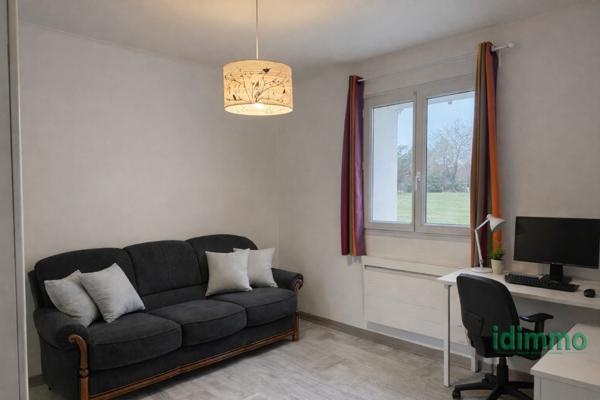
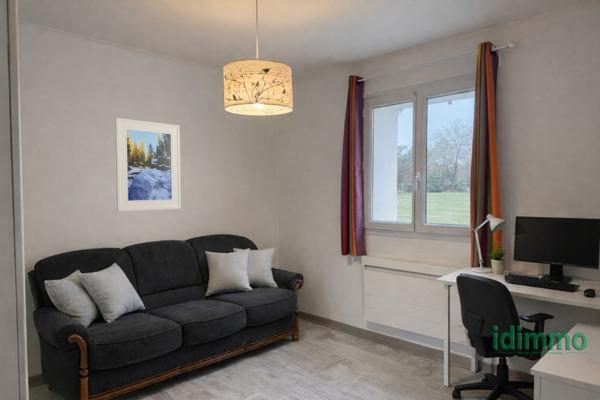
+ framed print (149, 166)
